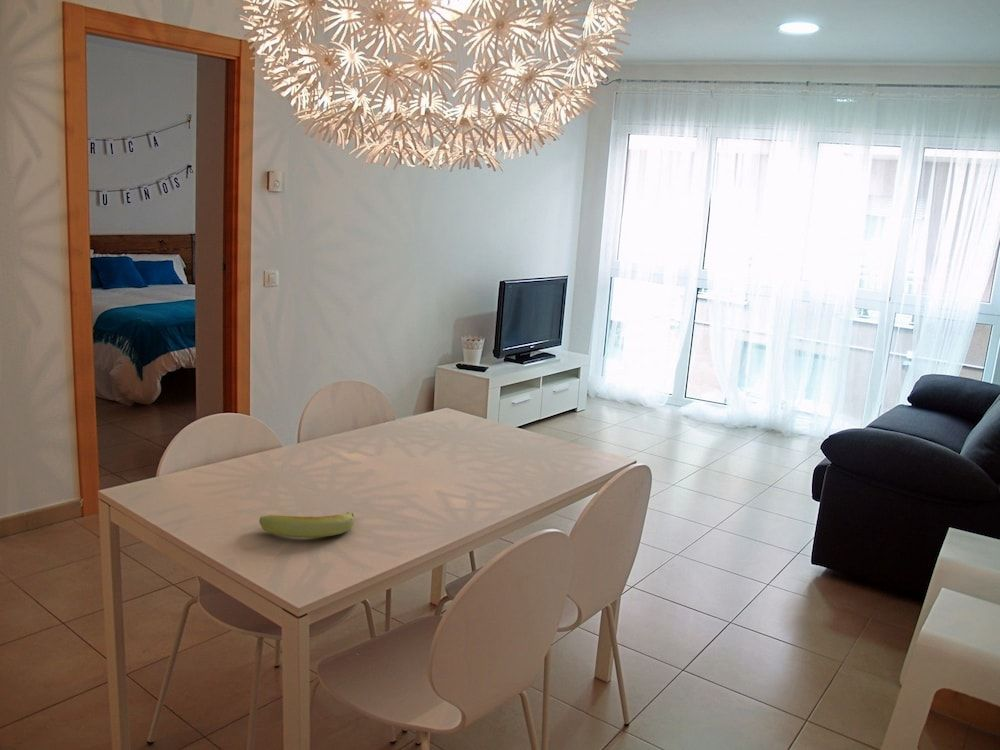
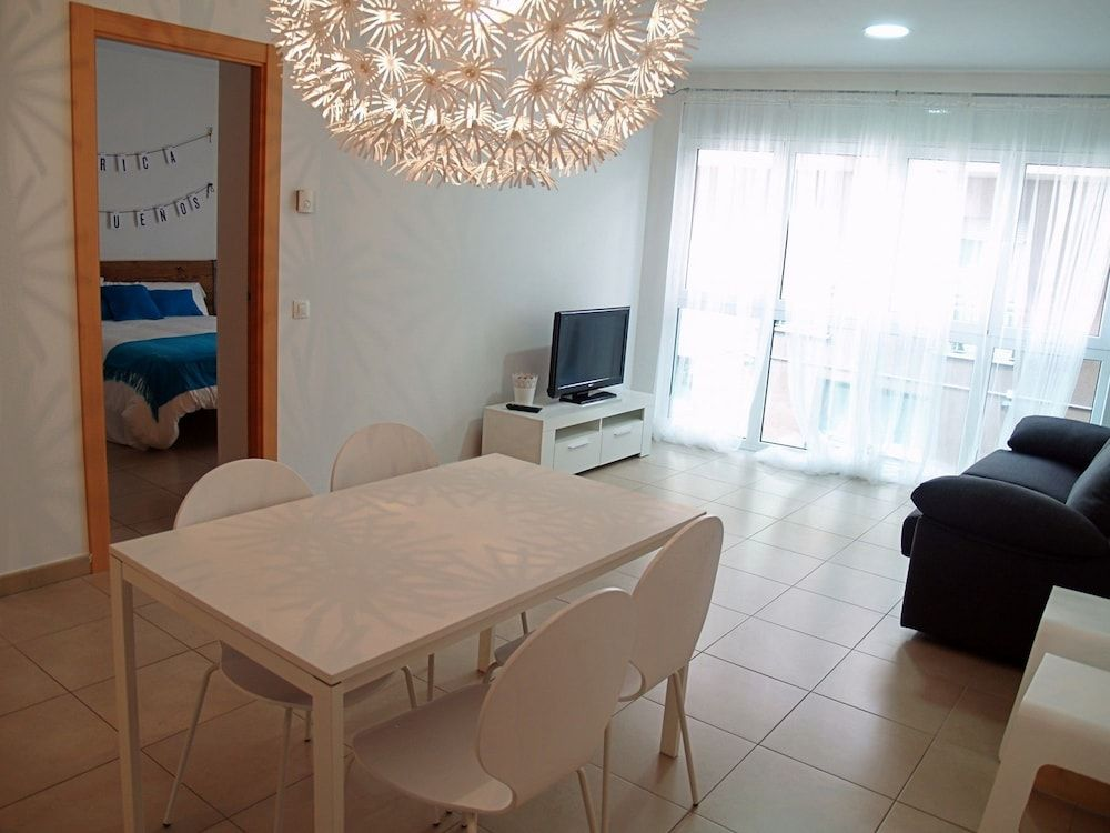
- banana (316, 517)
